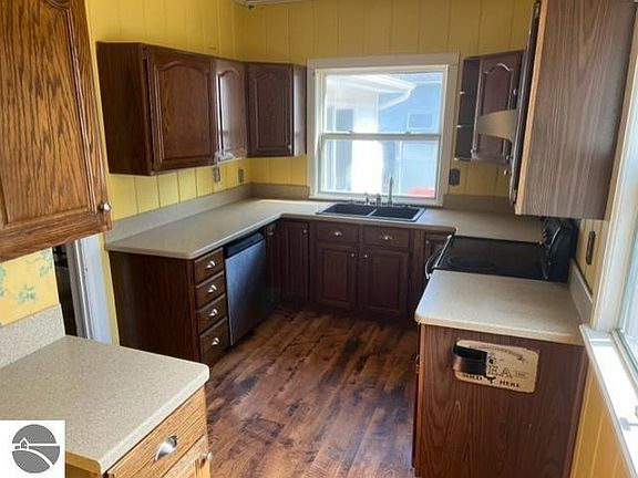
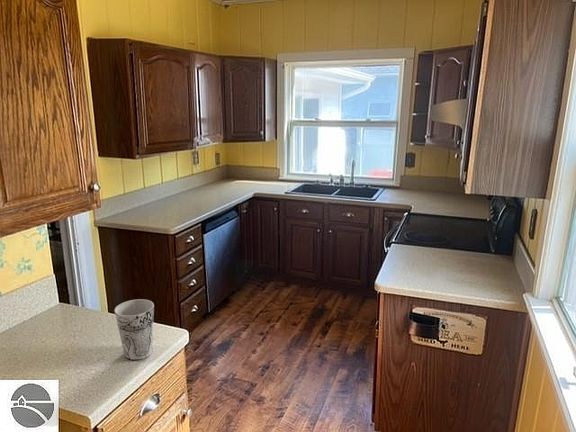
+ cup (136, 330)
